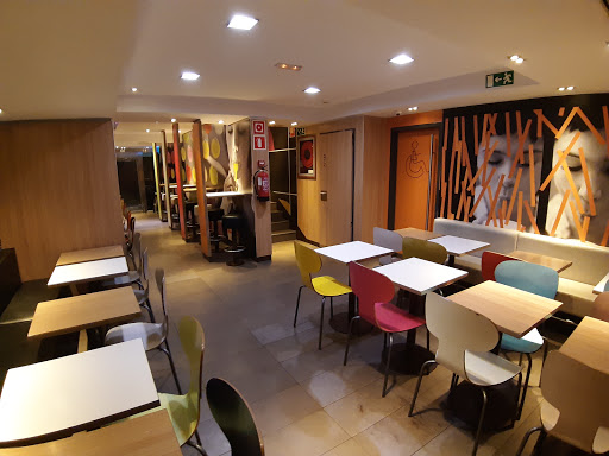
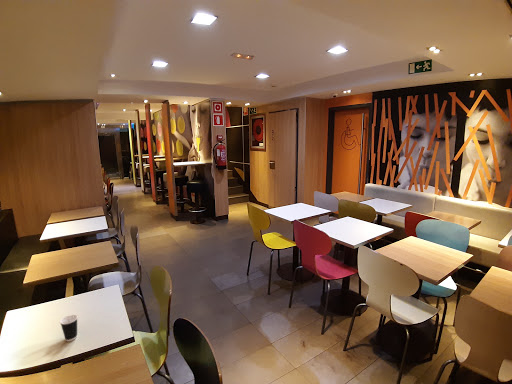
+ dixie cup (70, 328)
